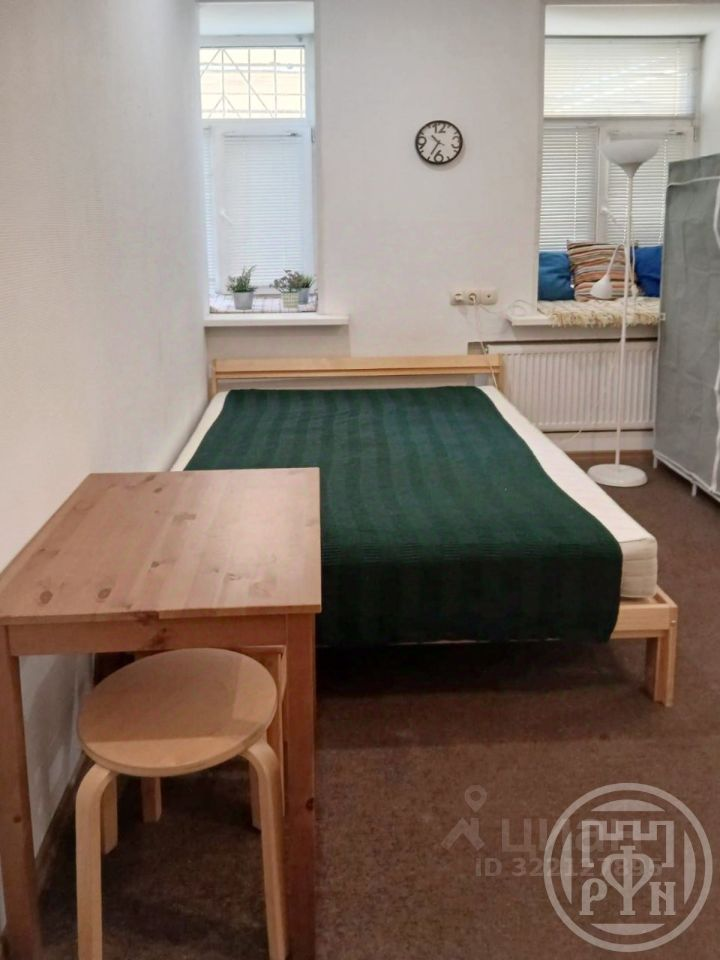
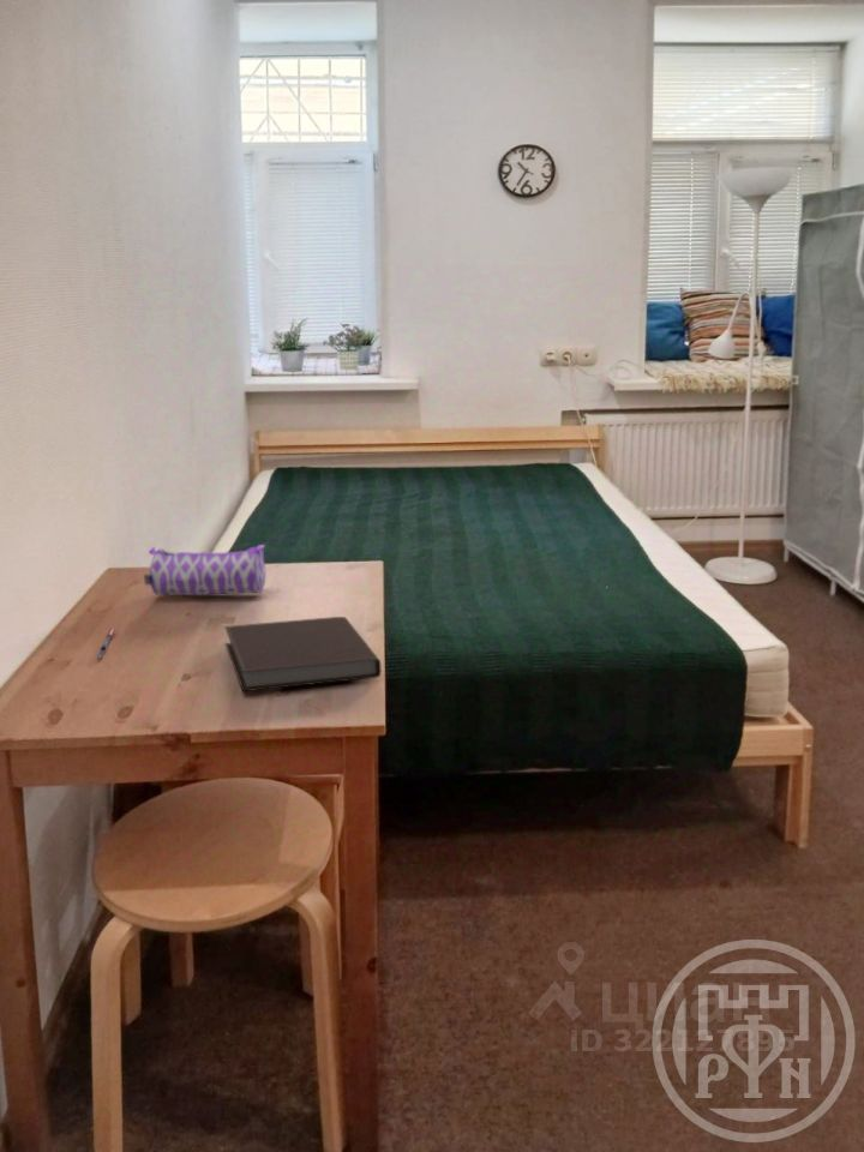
+ pencil case (208, 569)
+ notebook (299, 650)
+ pen (106, 642)
